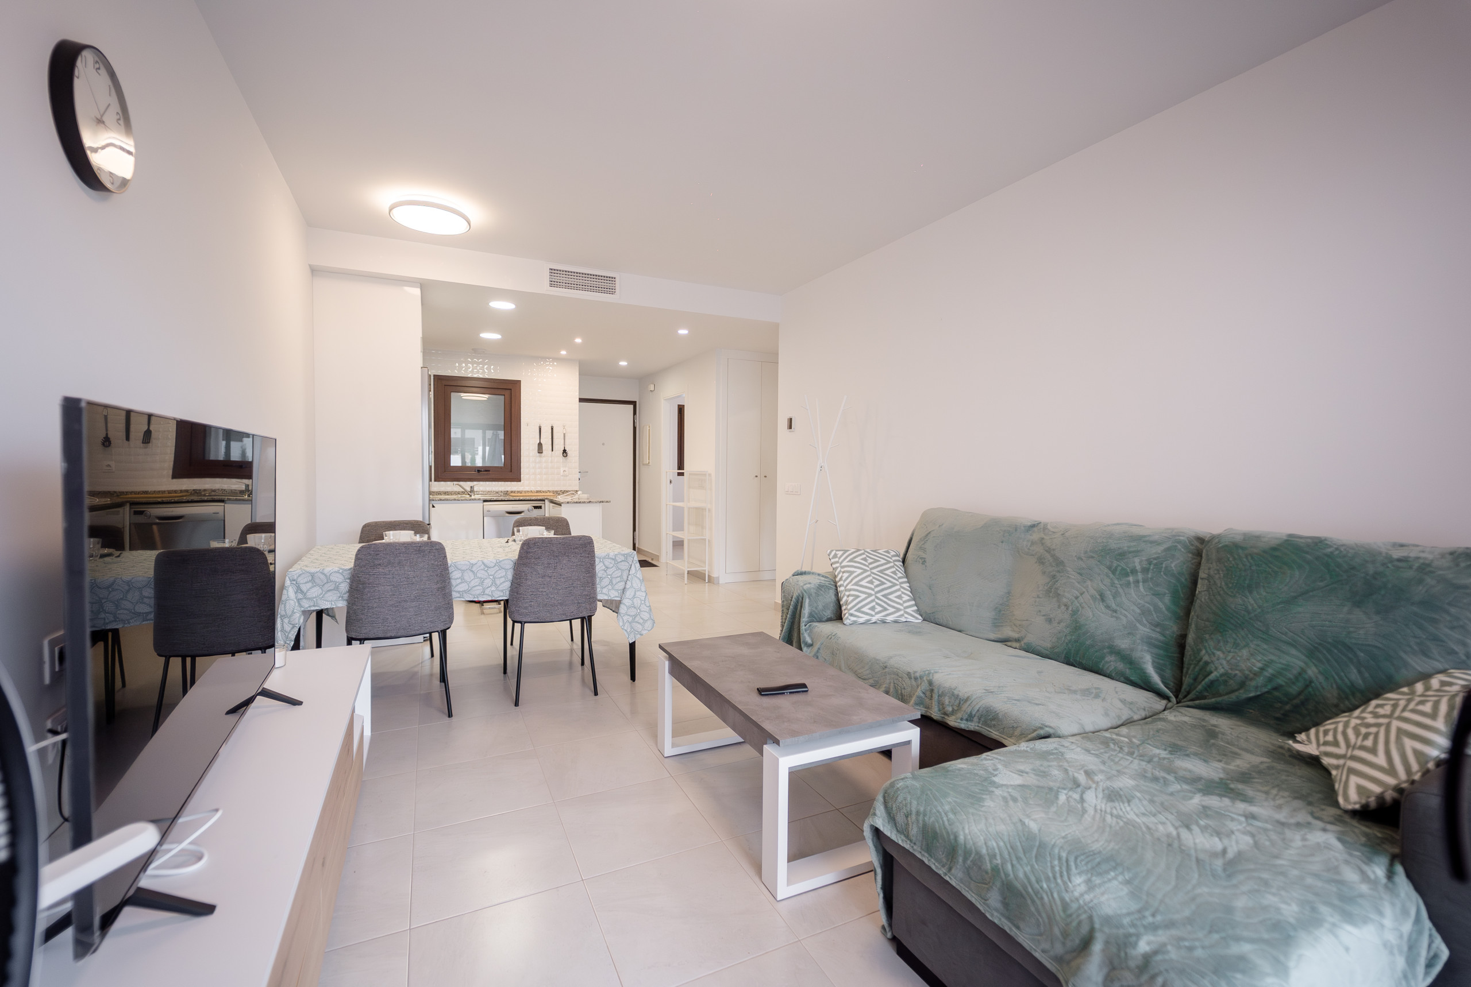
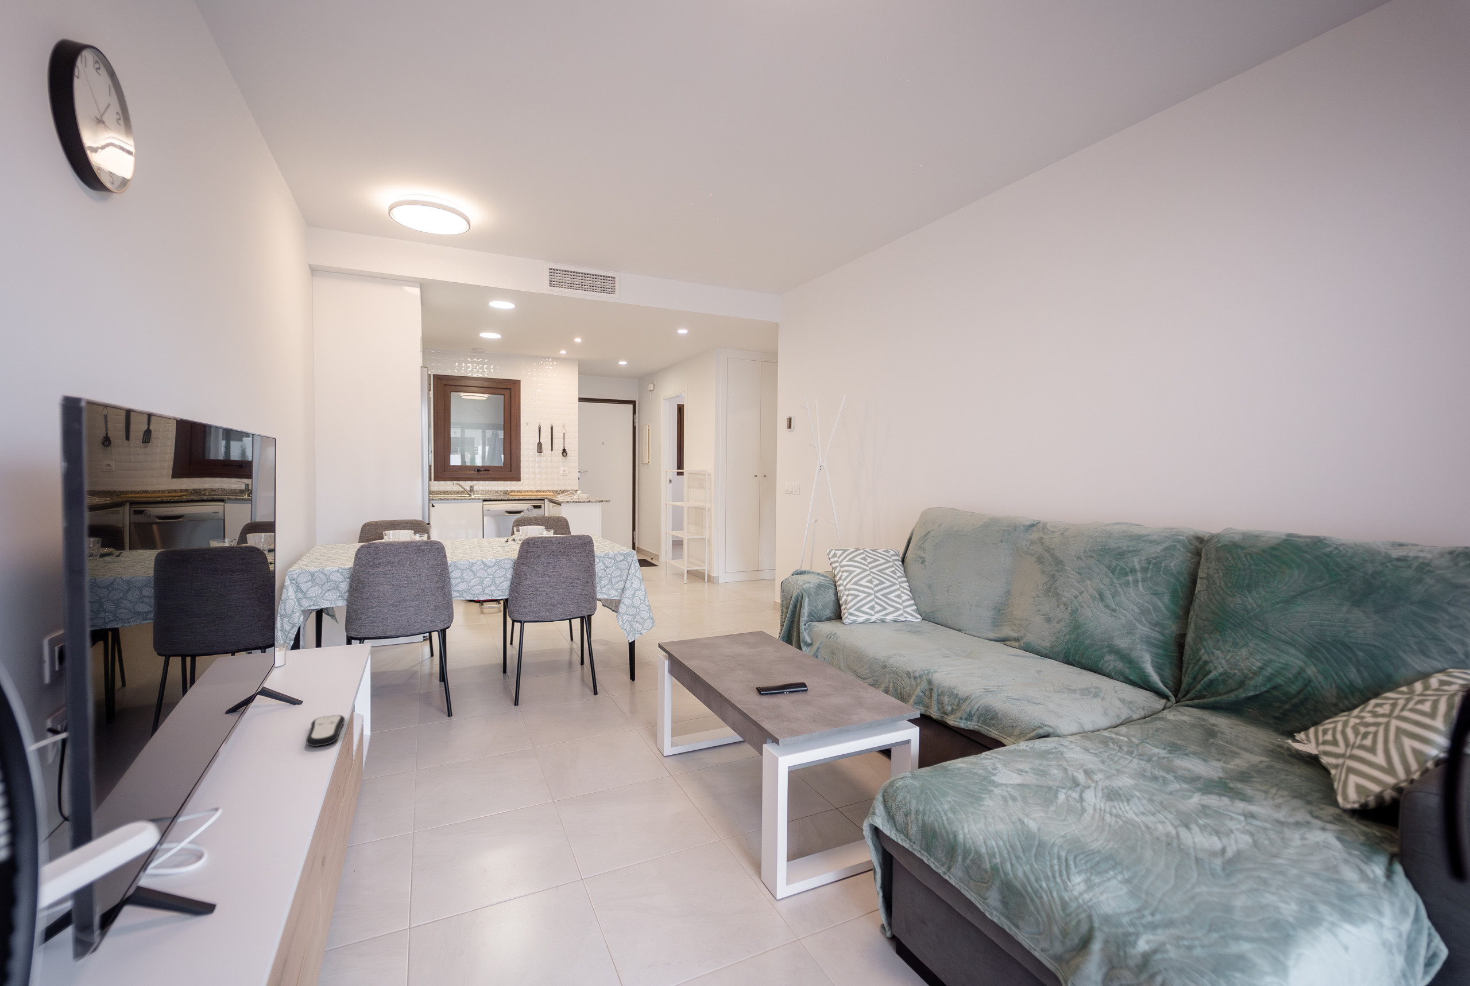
+ remote control (325, 730)
